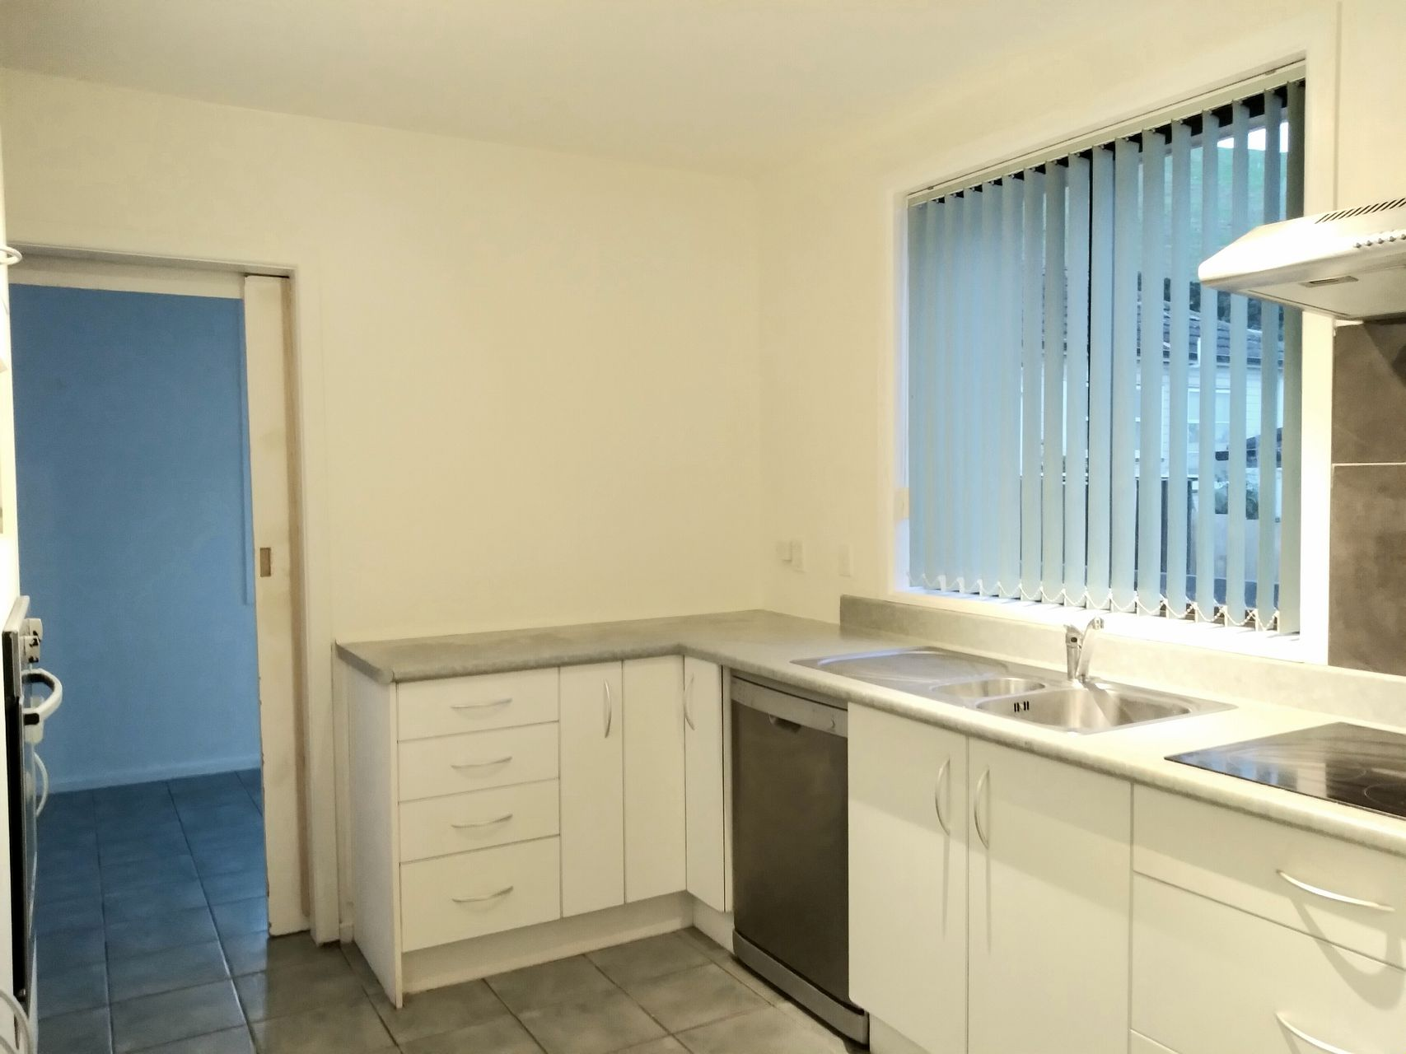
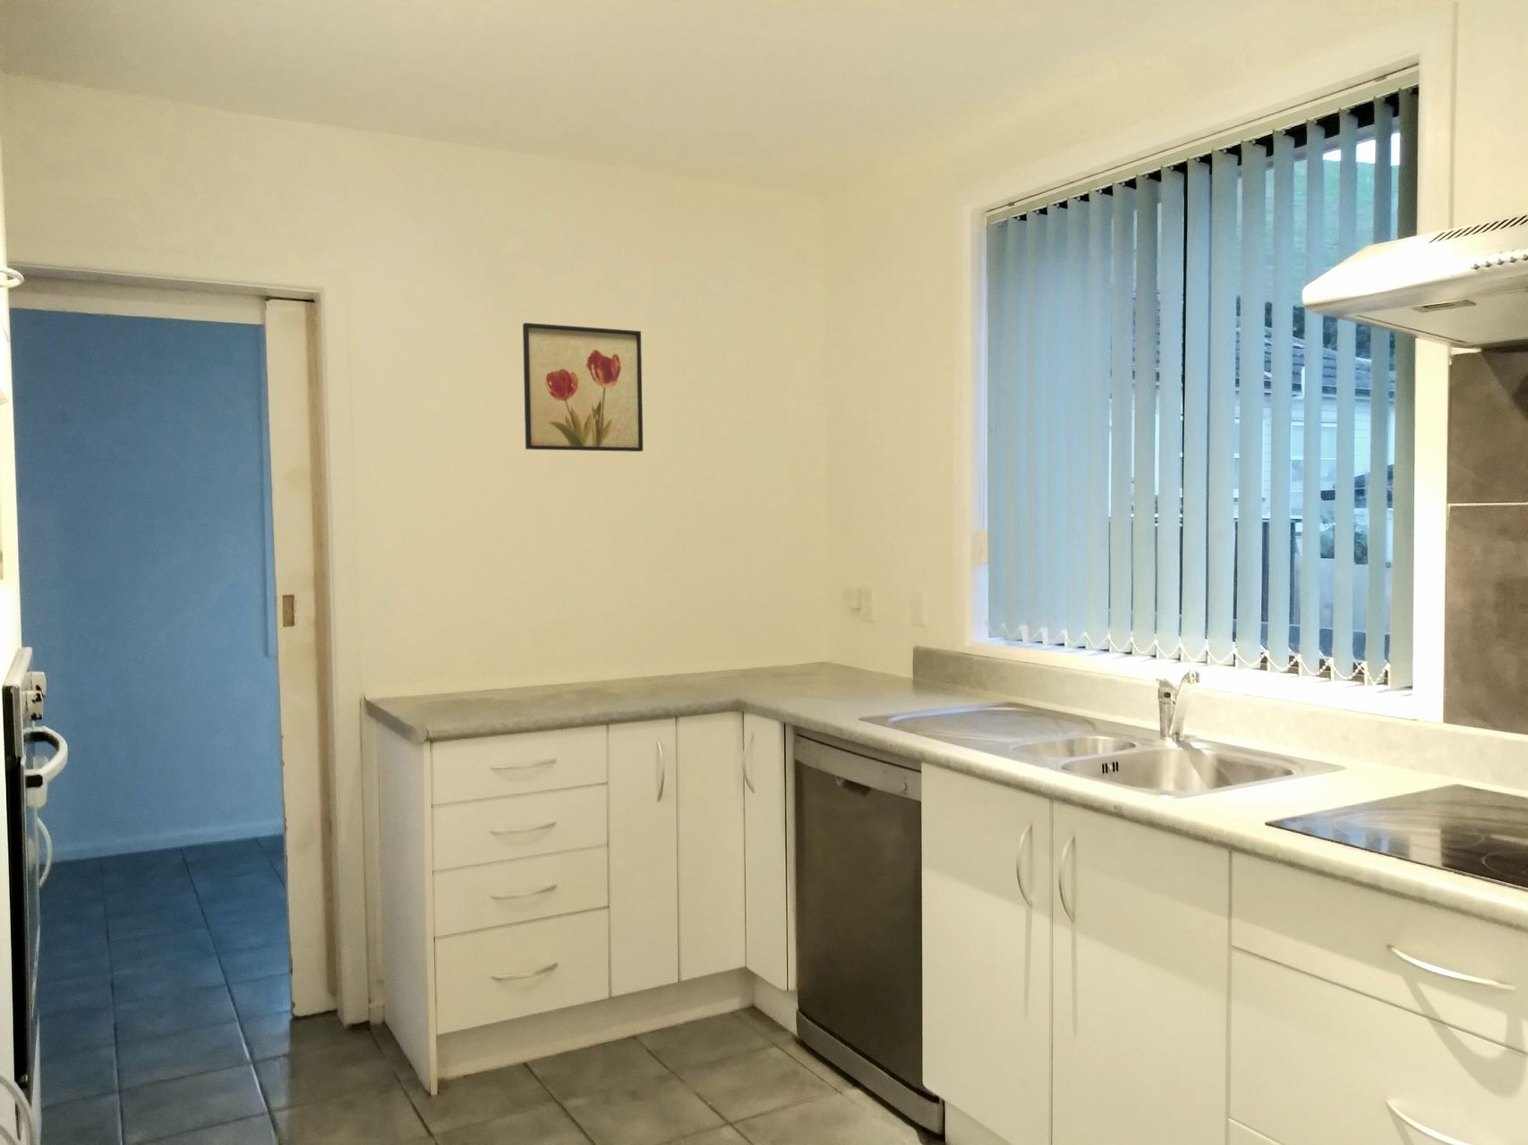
+ wall art (582, 390)
